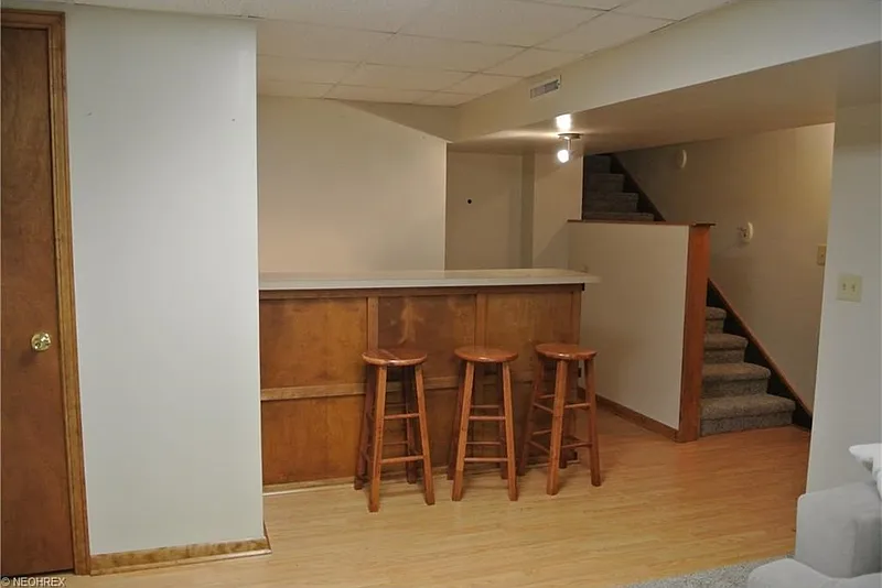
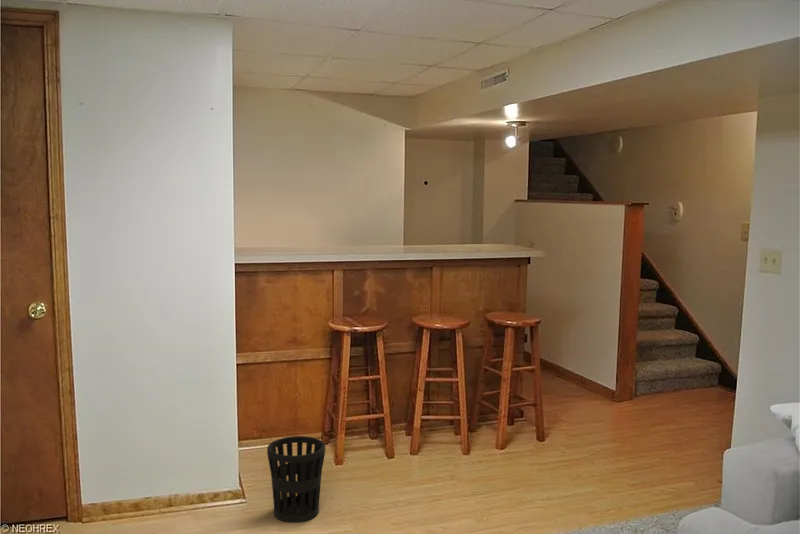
+ wastebasket (297, 478)
